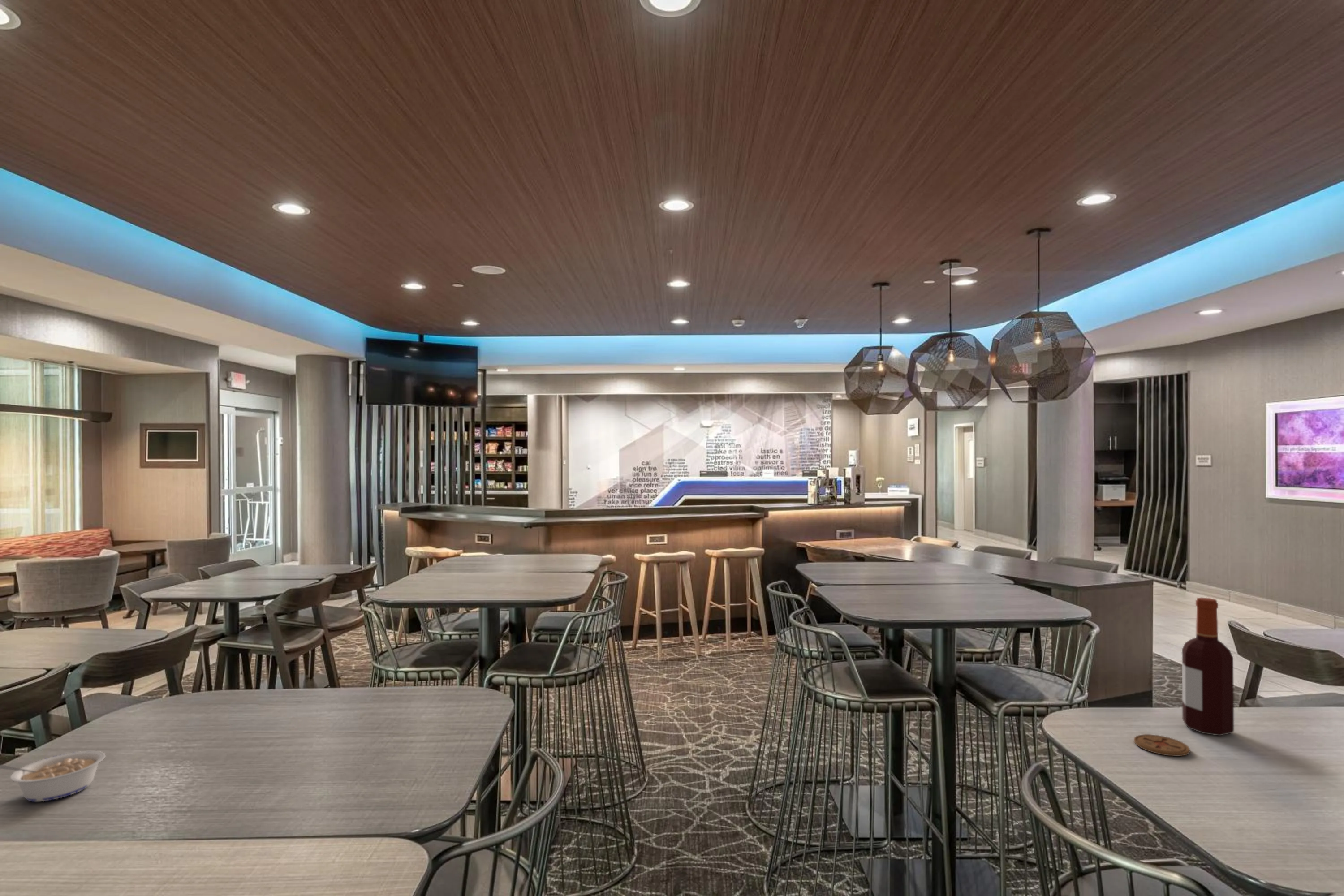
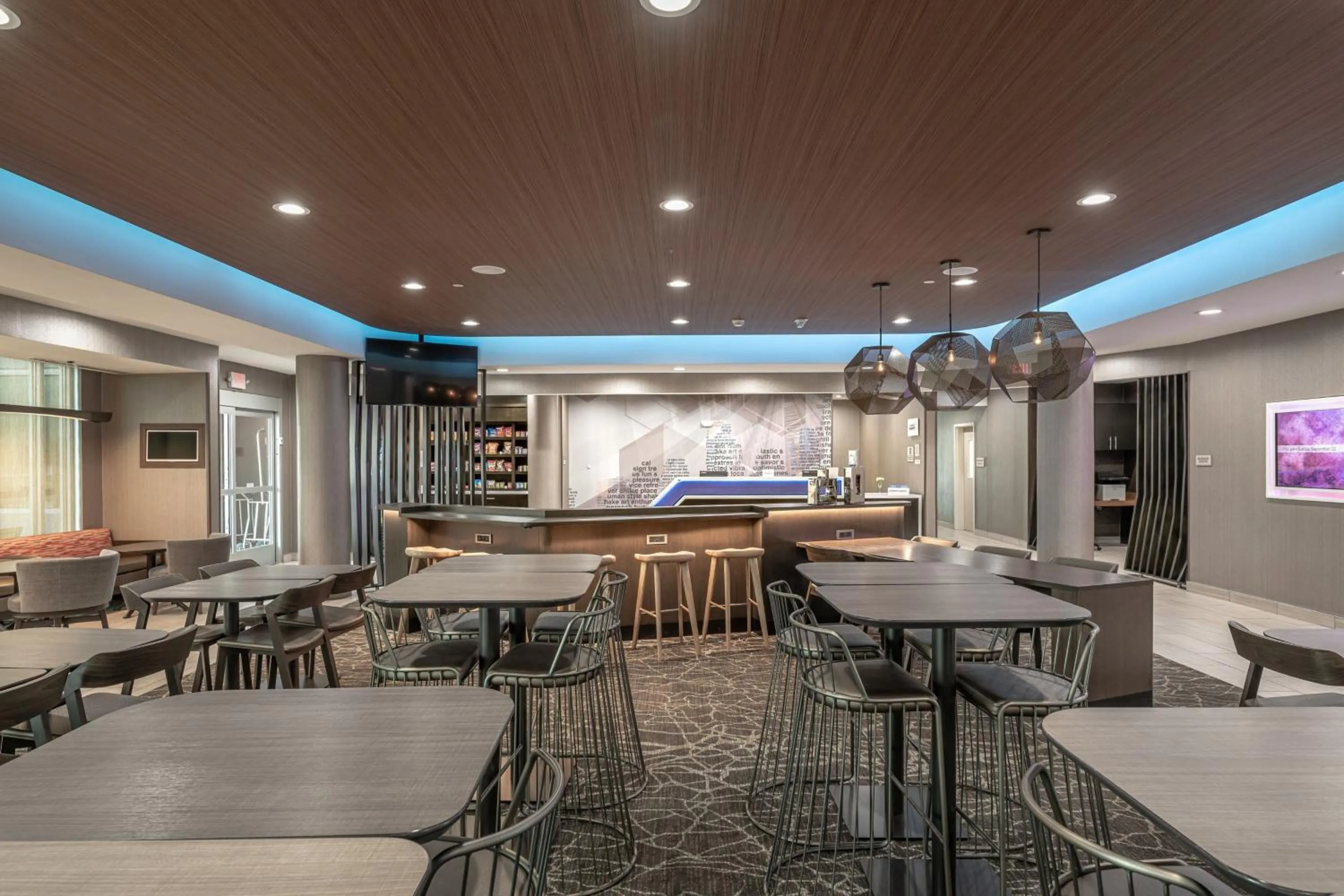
- legume (56, 776)
- bottle (1207, 664)
- coaster (1161, 745)
